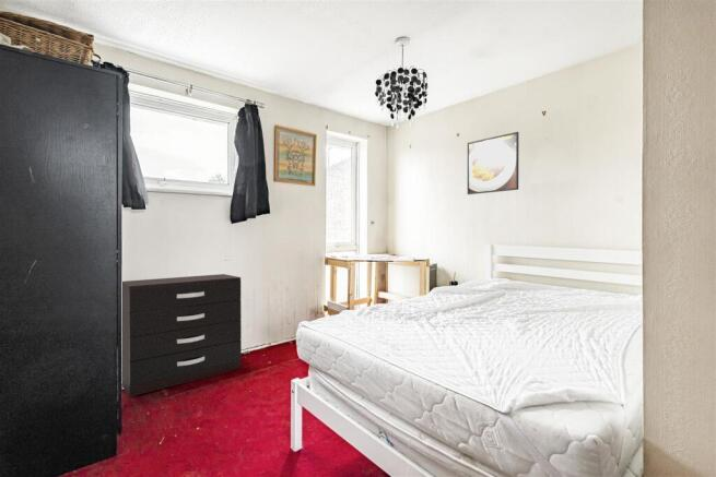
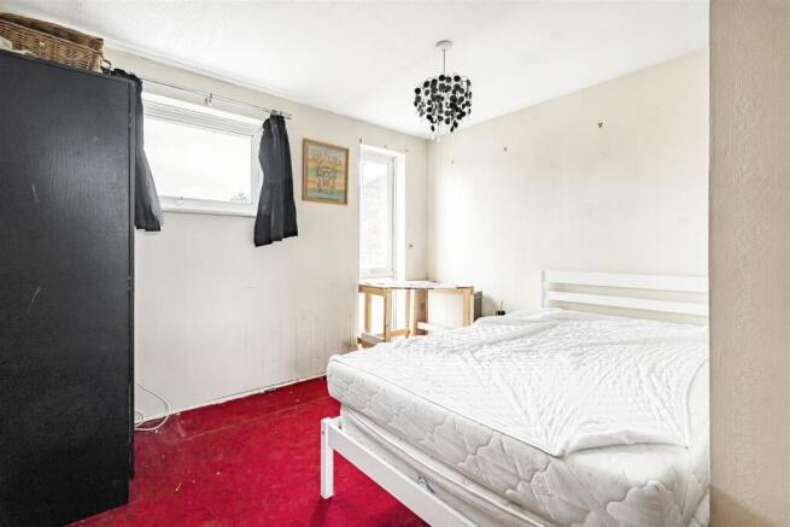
- dresser (184, 327)
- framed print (491, 165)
